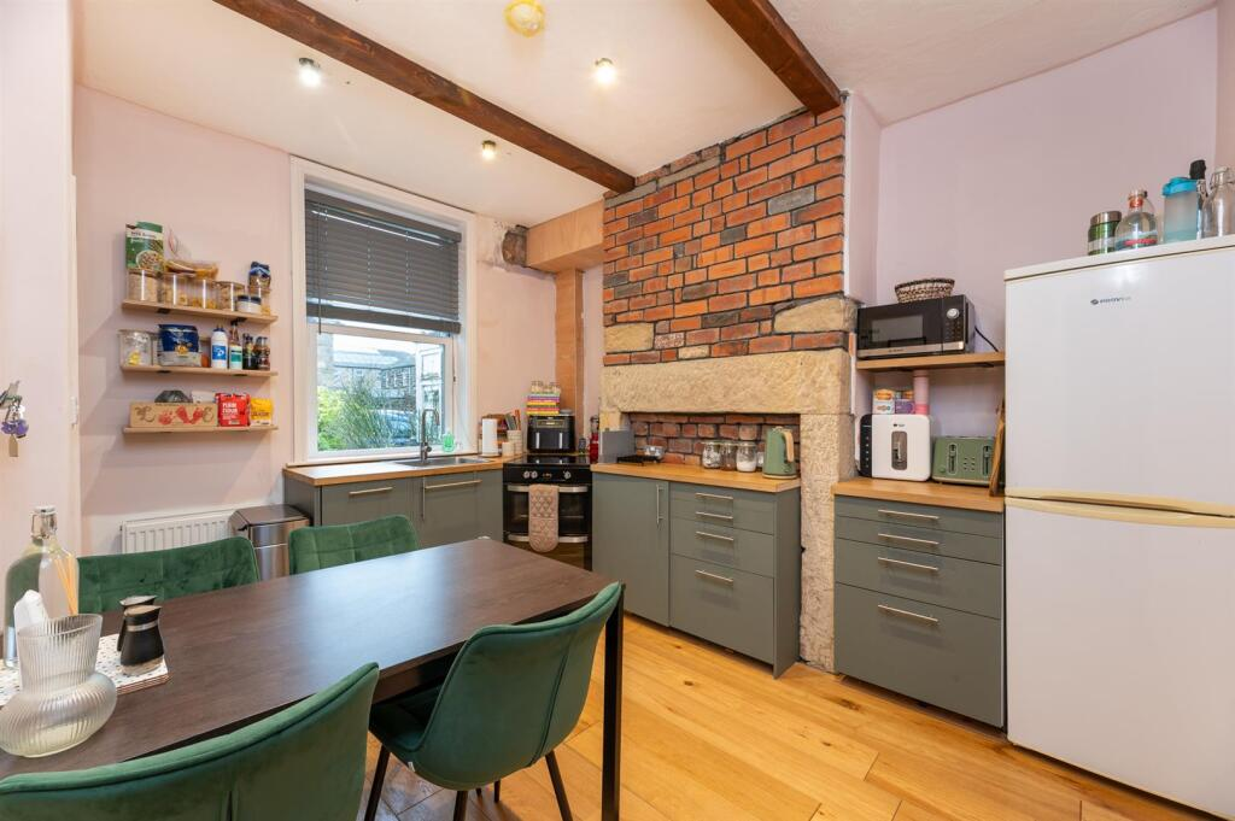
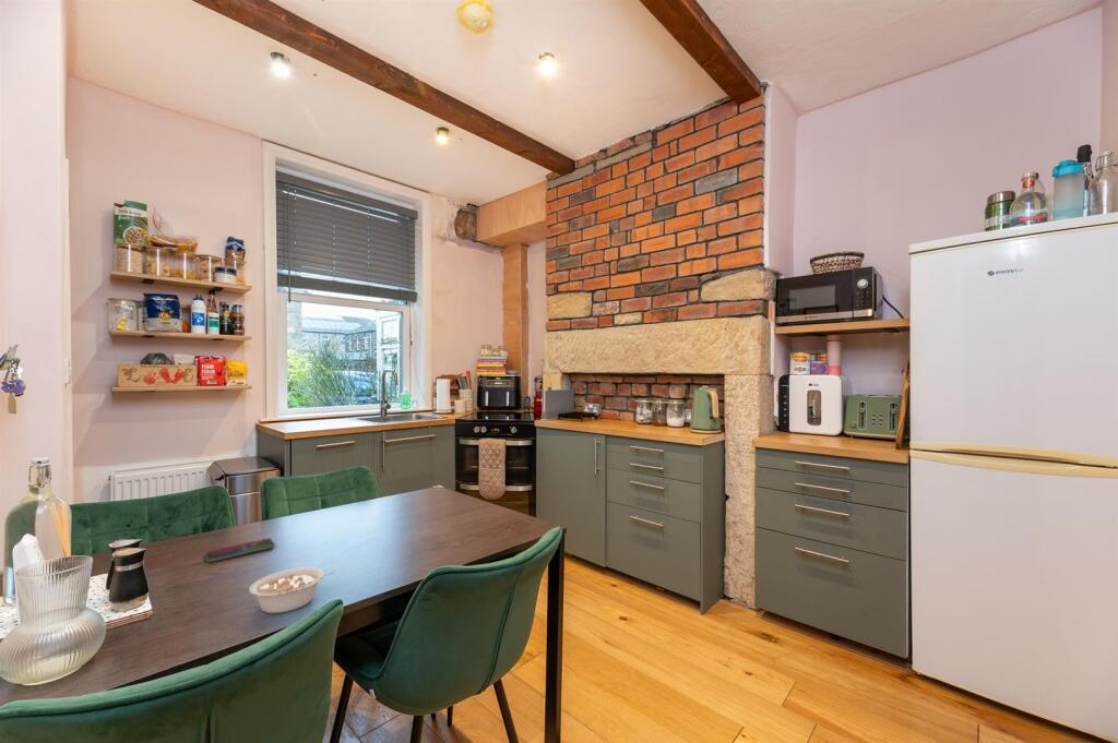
+ smartphone (240, 549)
+ legume (290, 588)
